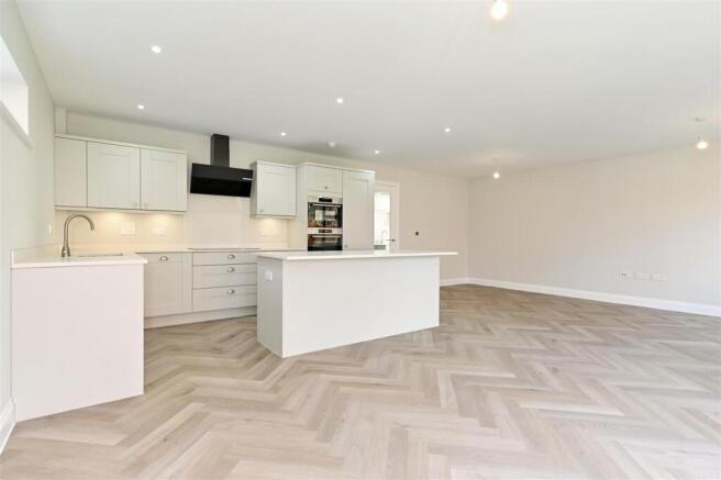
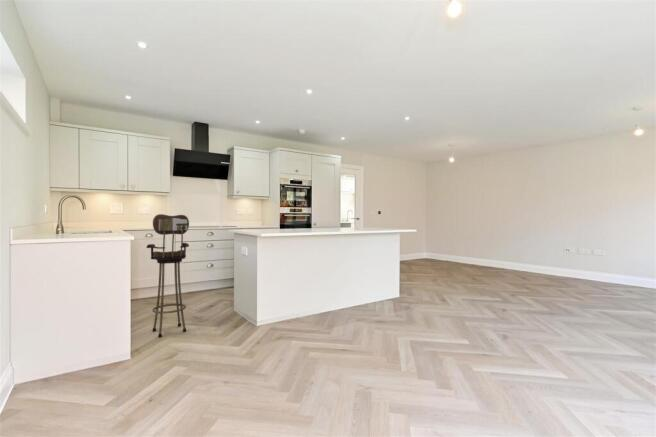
+ bar stool (175, 272)
